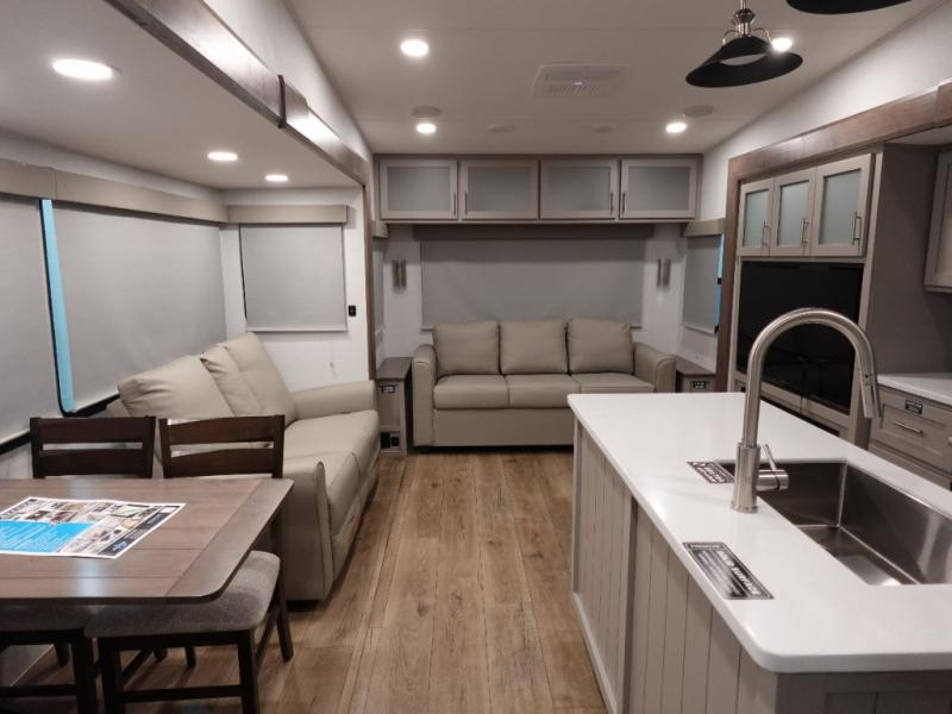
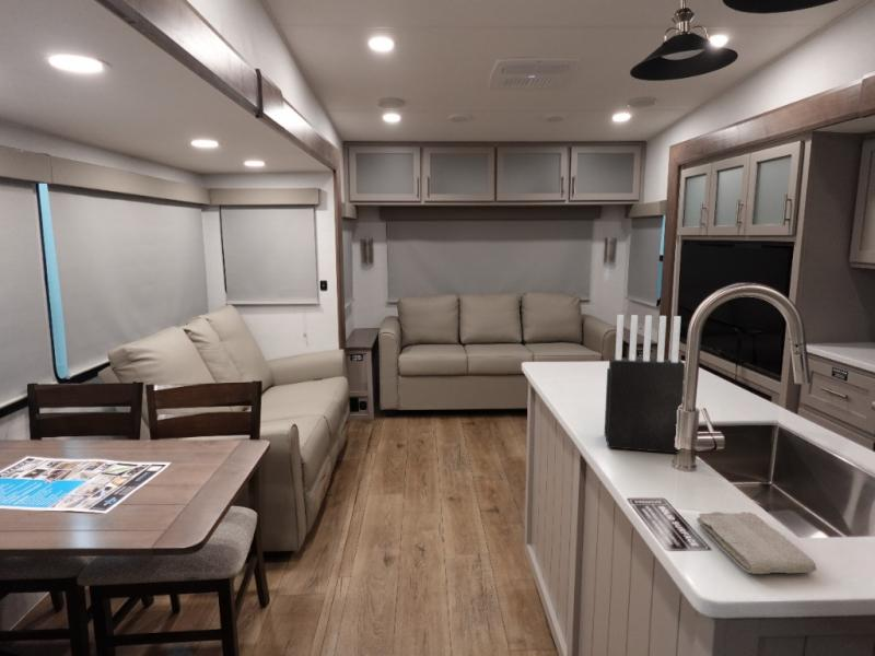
+ washcloth (750, 539)
+ knife block (642, 378)
